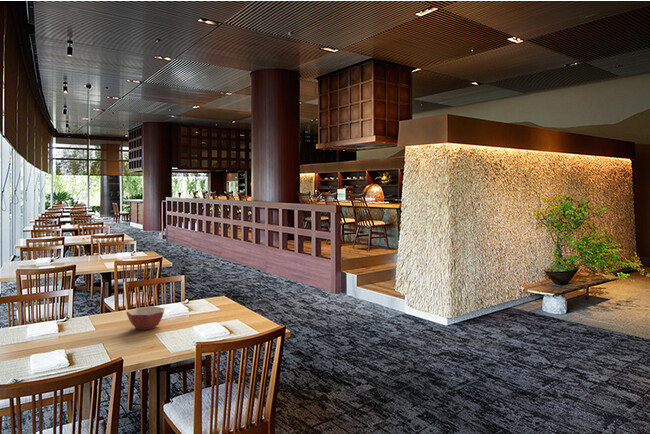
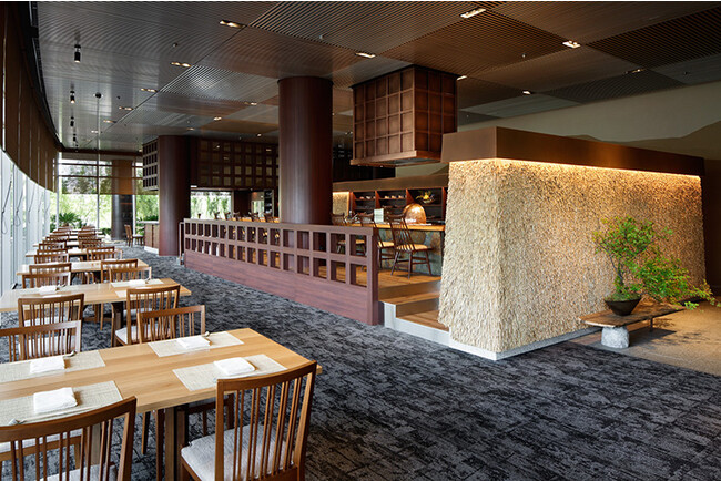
- bowl (147, 318)
